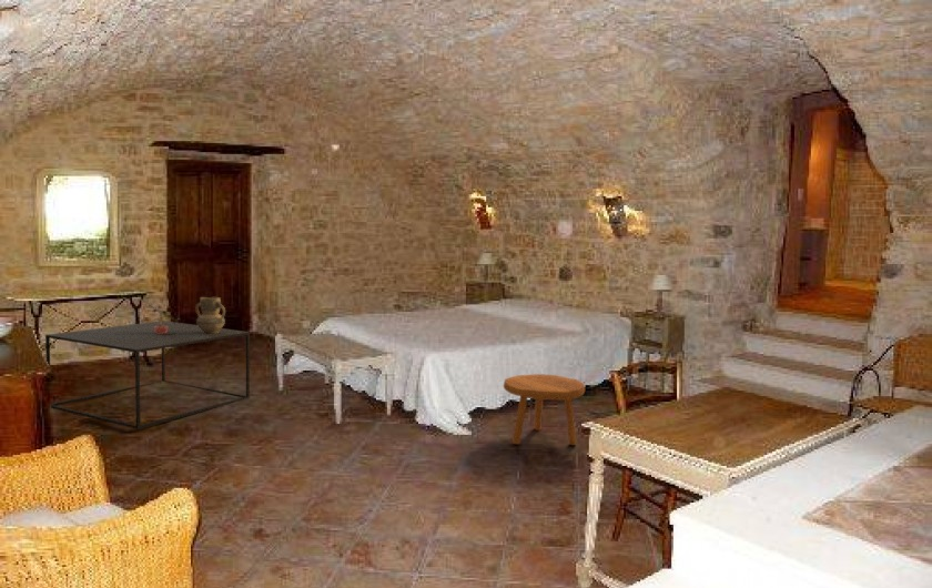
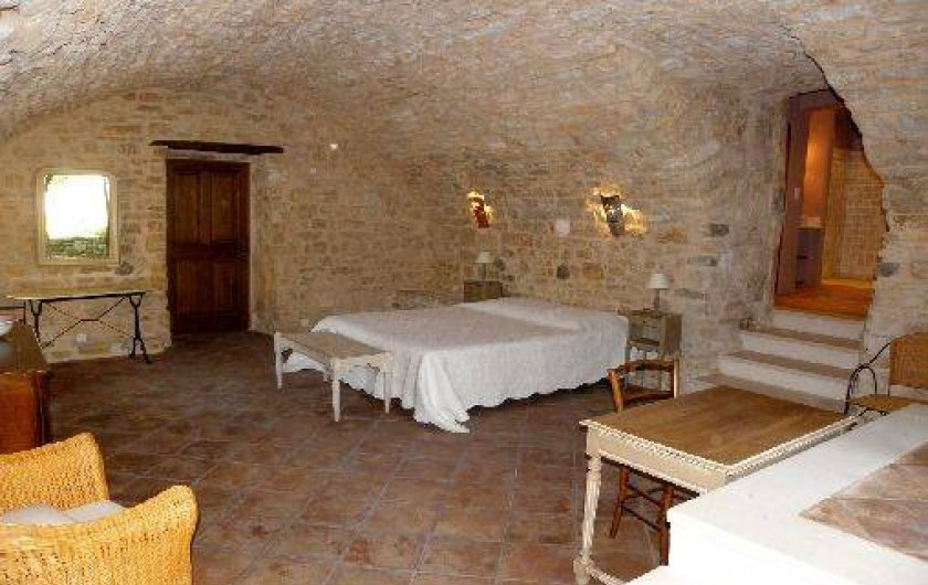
- coffee table (162, 367)
- potted plant (161, 318)
- ceramic jug (210, 314)
- footstool (541, 410)
